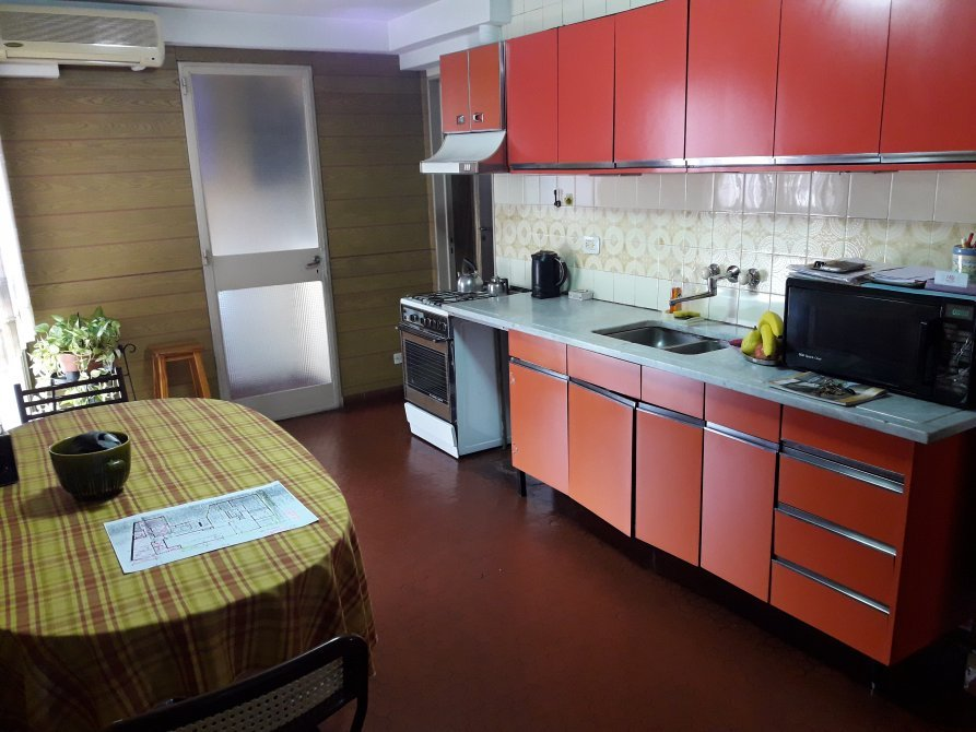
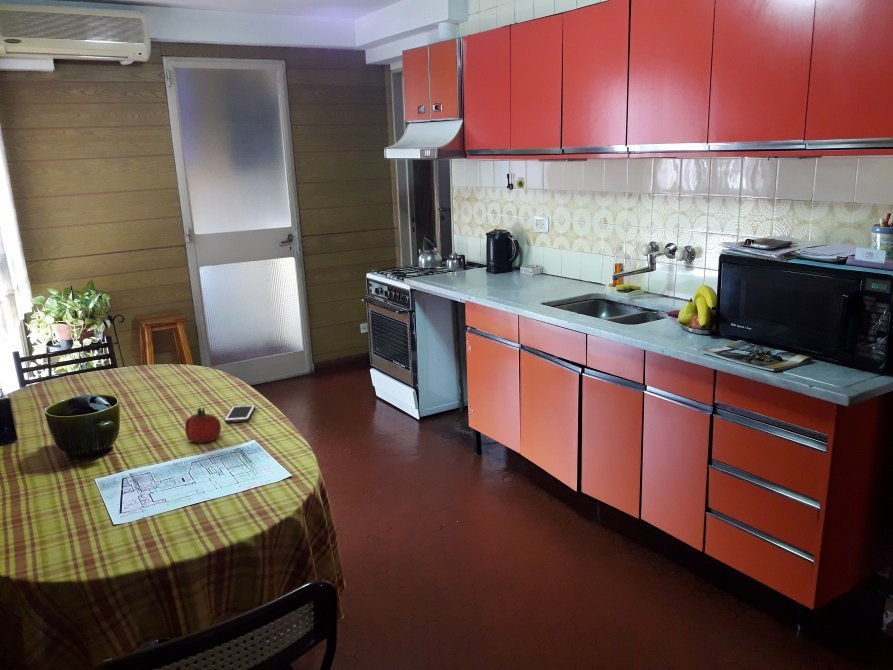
+ cell phone (240, 413)
+ fruit (201, 423)
